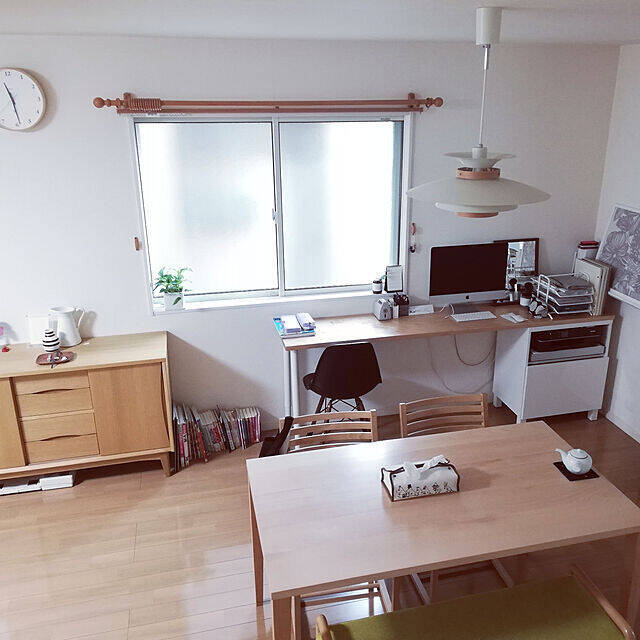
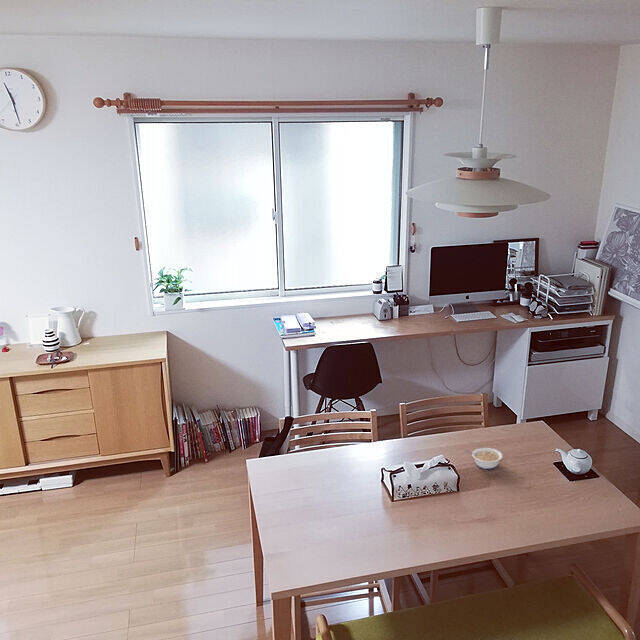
+ legume (485, 458)
